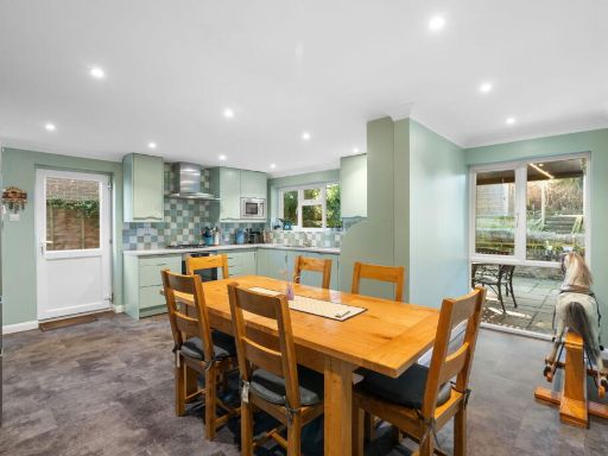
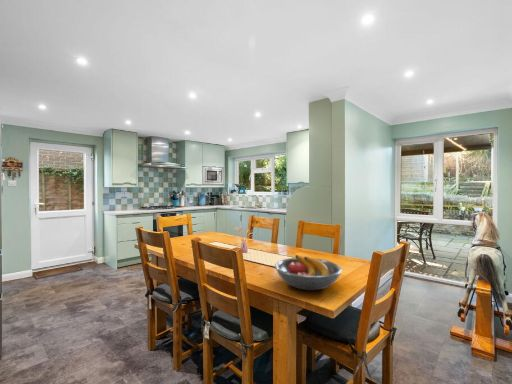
+ fruit bowl (307, 272)
